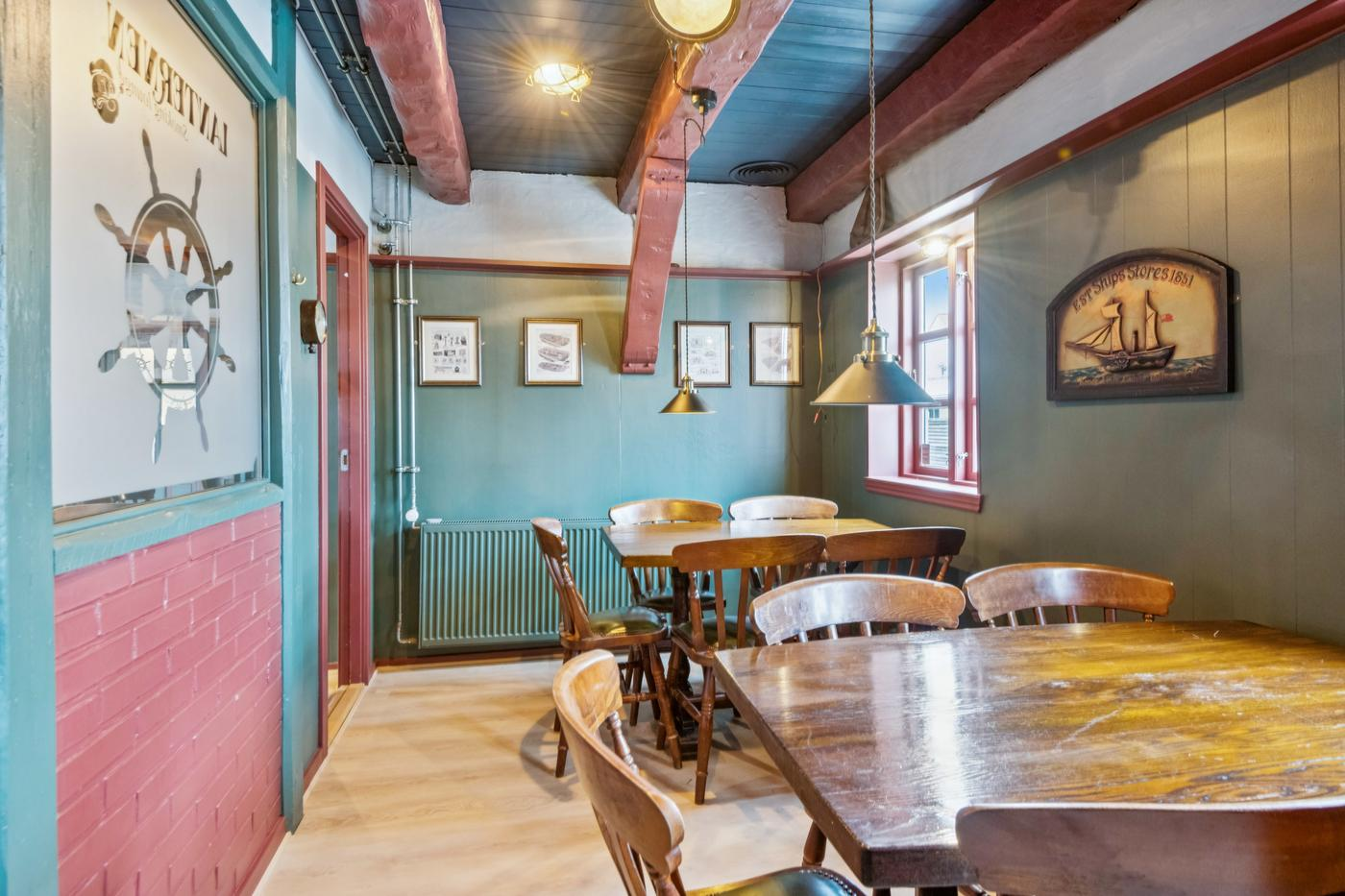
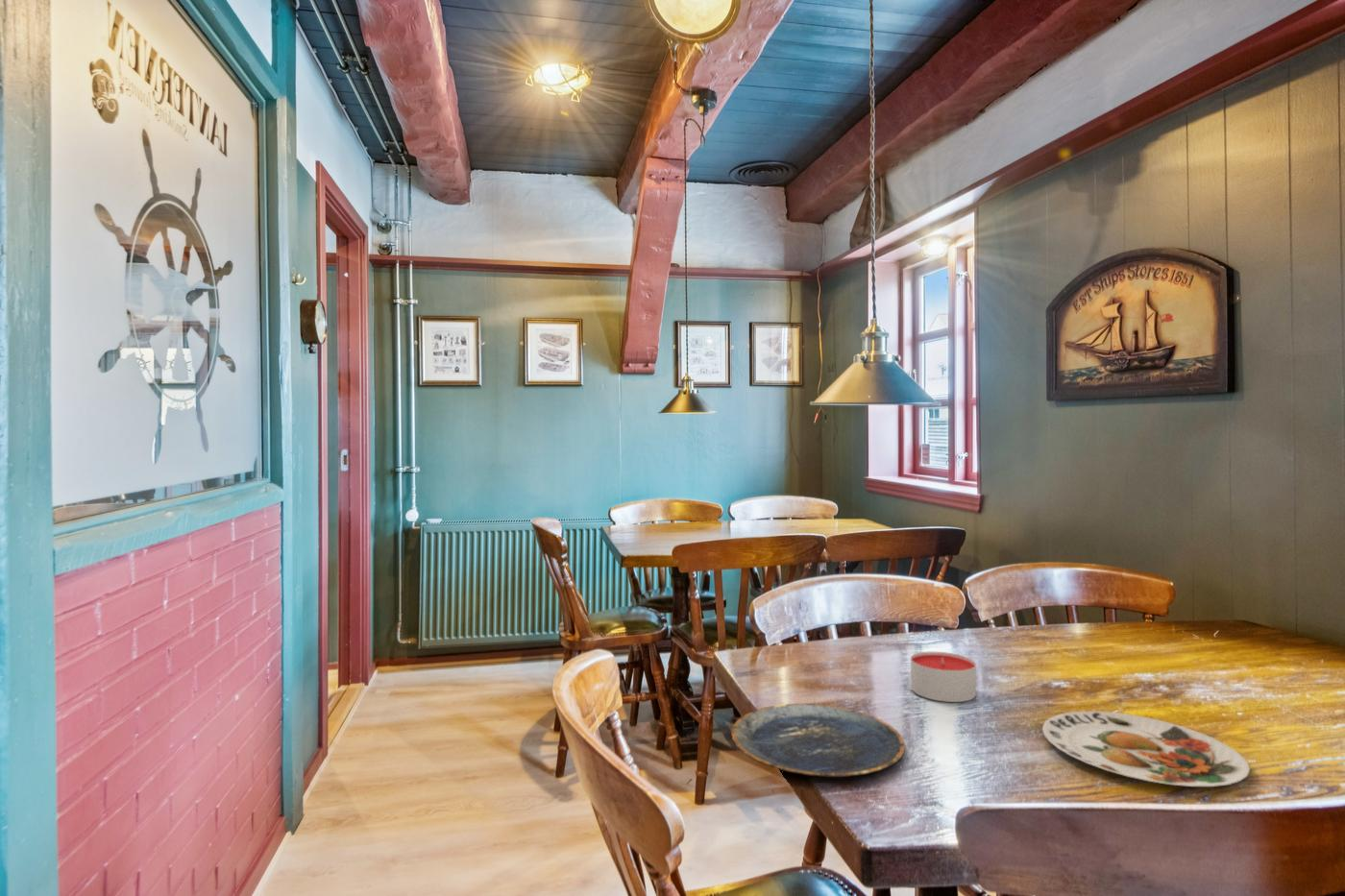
+ plate (816, 739)
+ plate (1138, 747)
+ candle (942, 674)
